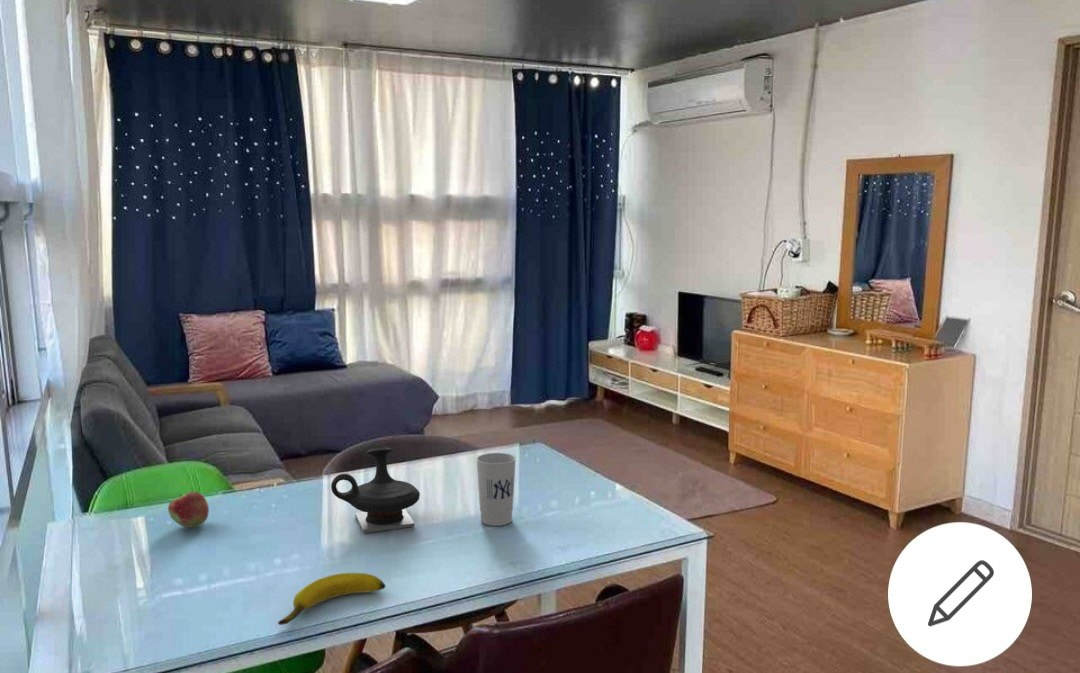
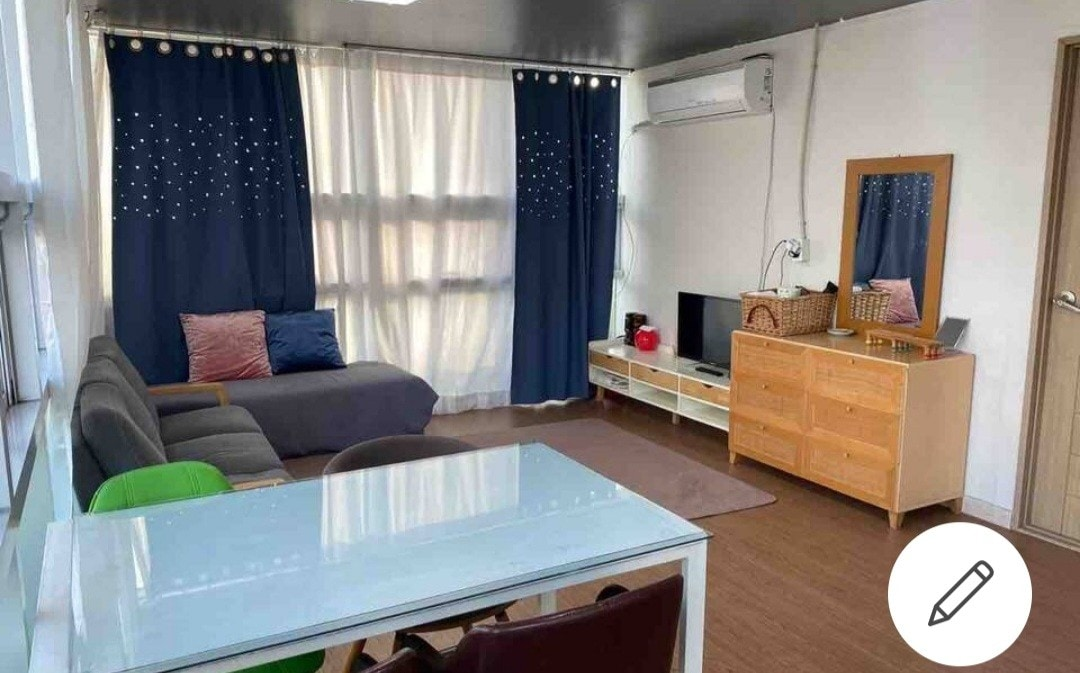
- teapot (374, 487)
- banana (329, 592)
- fruit (188, 509)
- cup (496, 489)
